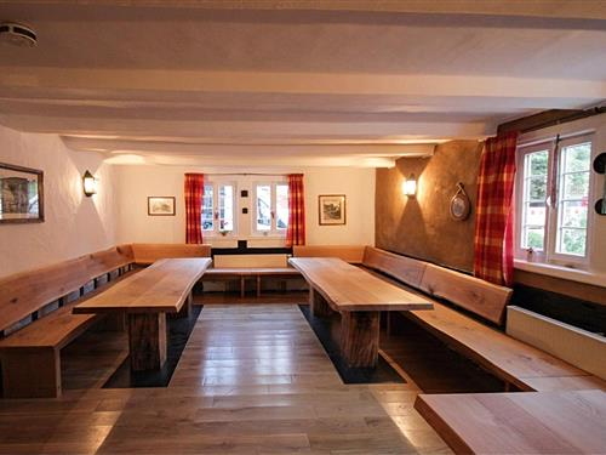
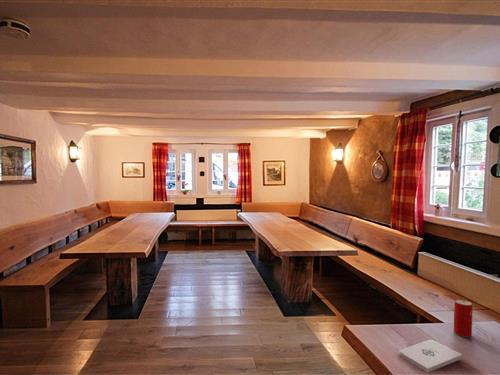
+ notepad (429, 354)
+ beverage can (463, 317)
